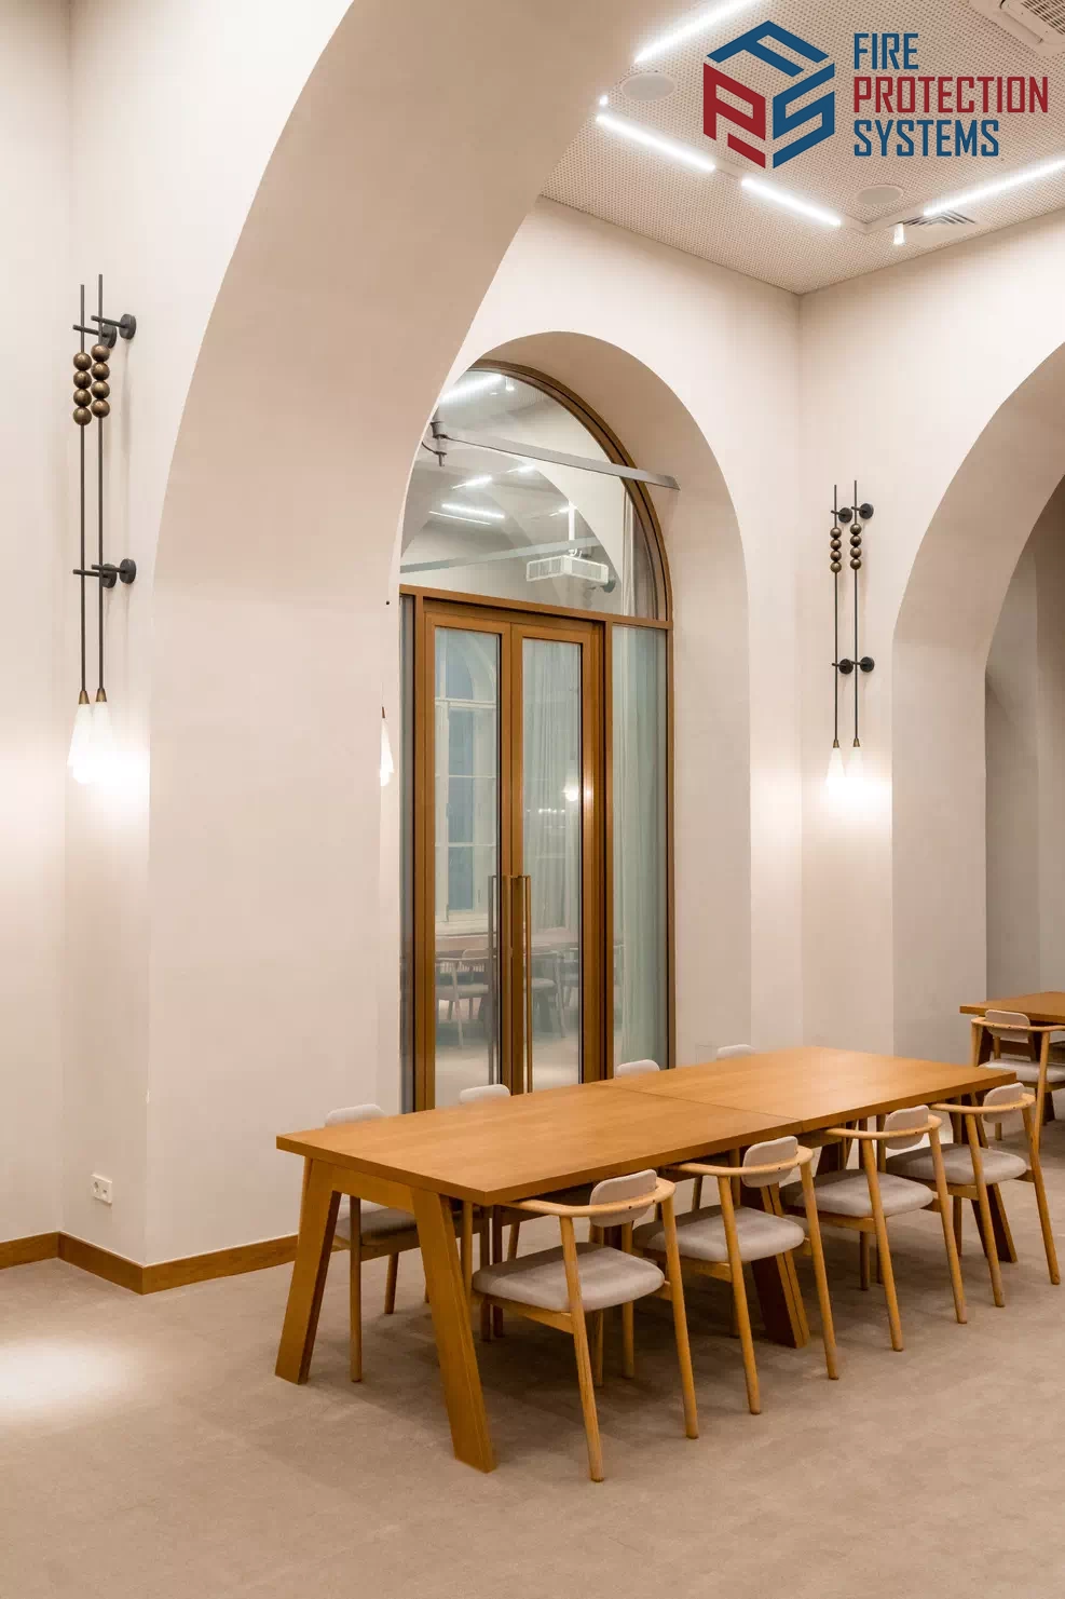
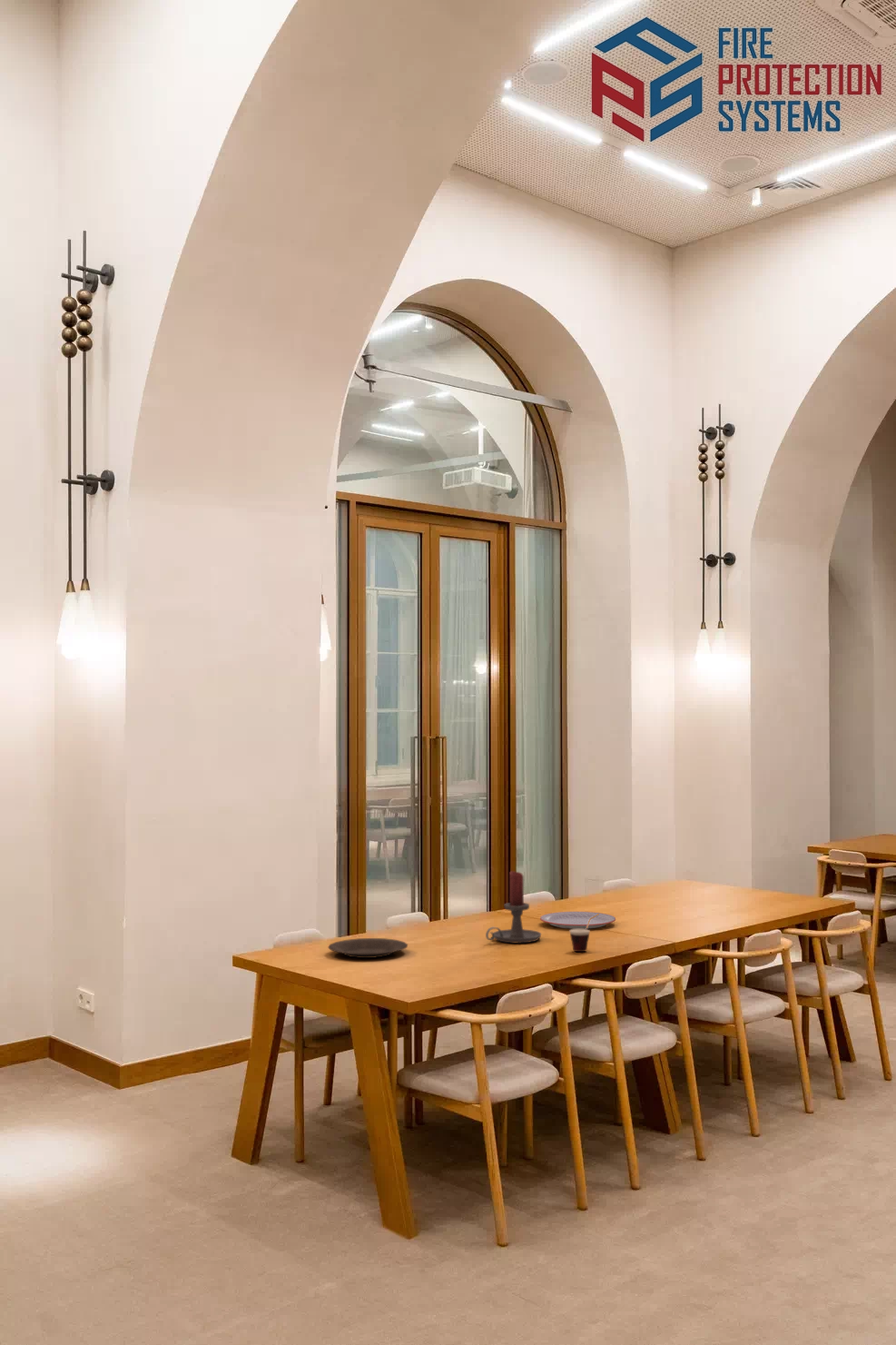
+ candle holder (511, 905)
+ plate (577, 921)
+ cup (586, 933)
+ plate (368, 949)
